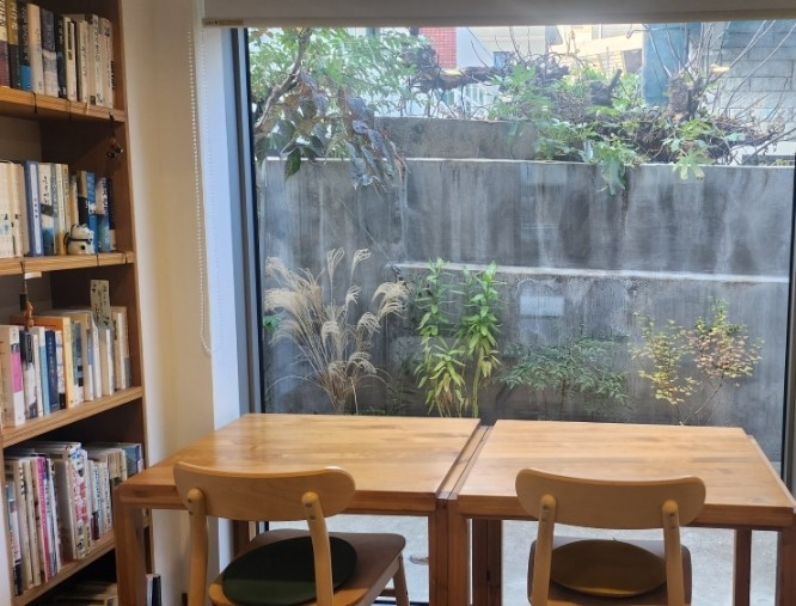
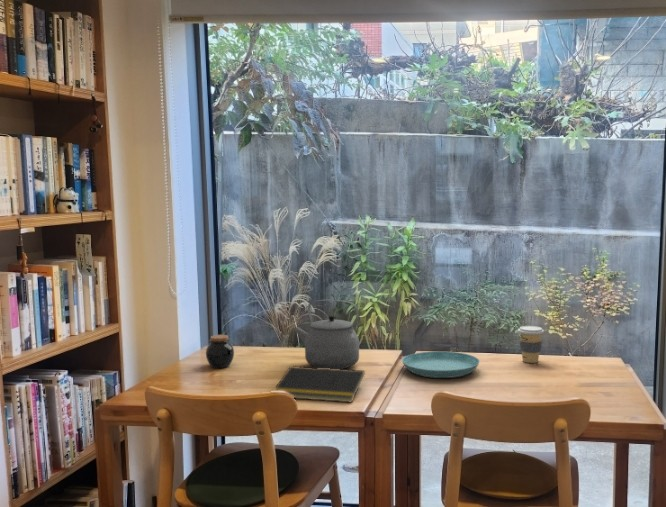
+ saucer (440, 364)
+ coffee cup (530, 344)
+ jar (219, 351)
+ notepad (319, 383)
+ tea kettle (324, 332)
